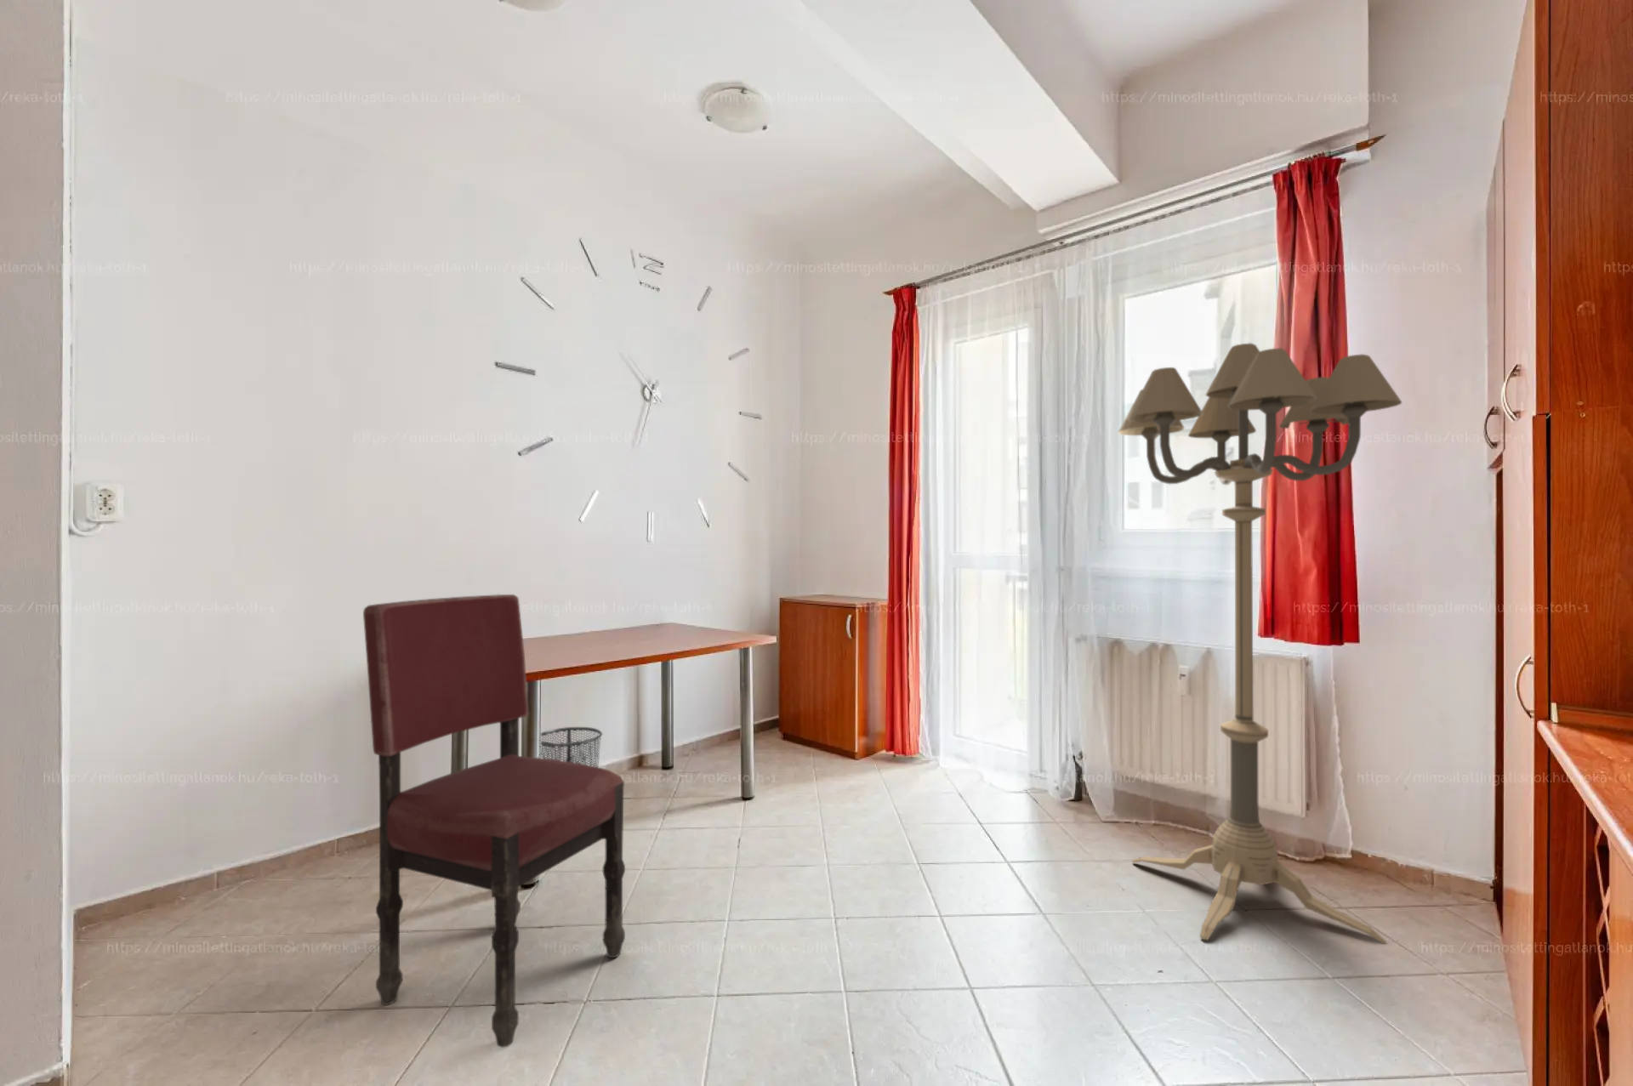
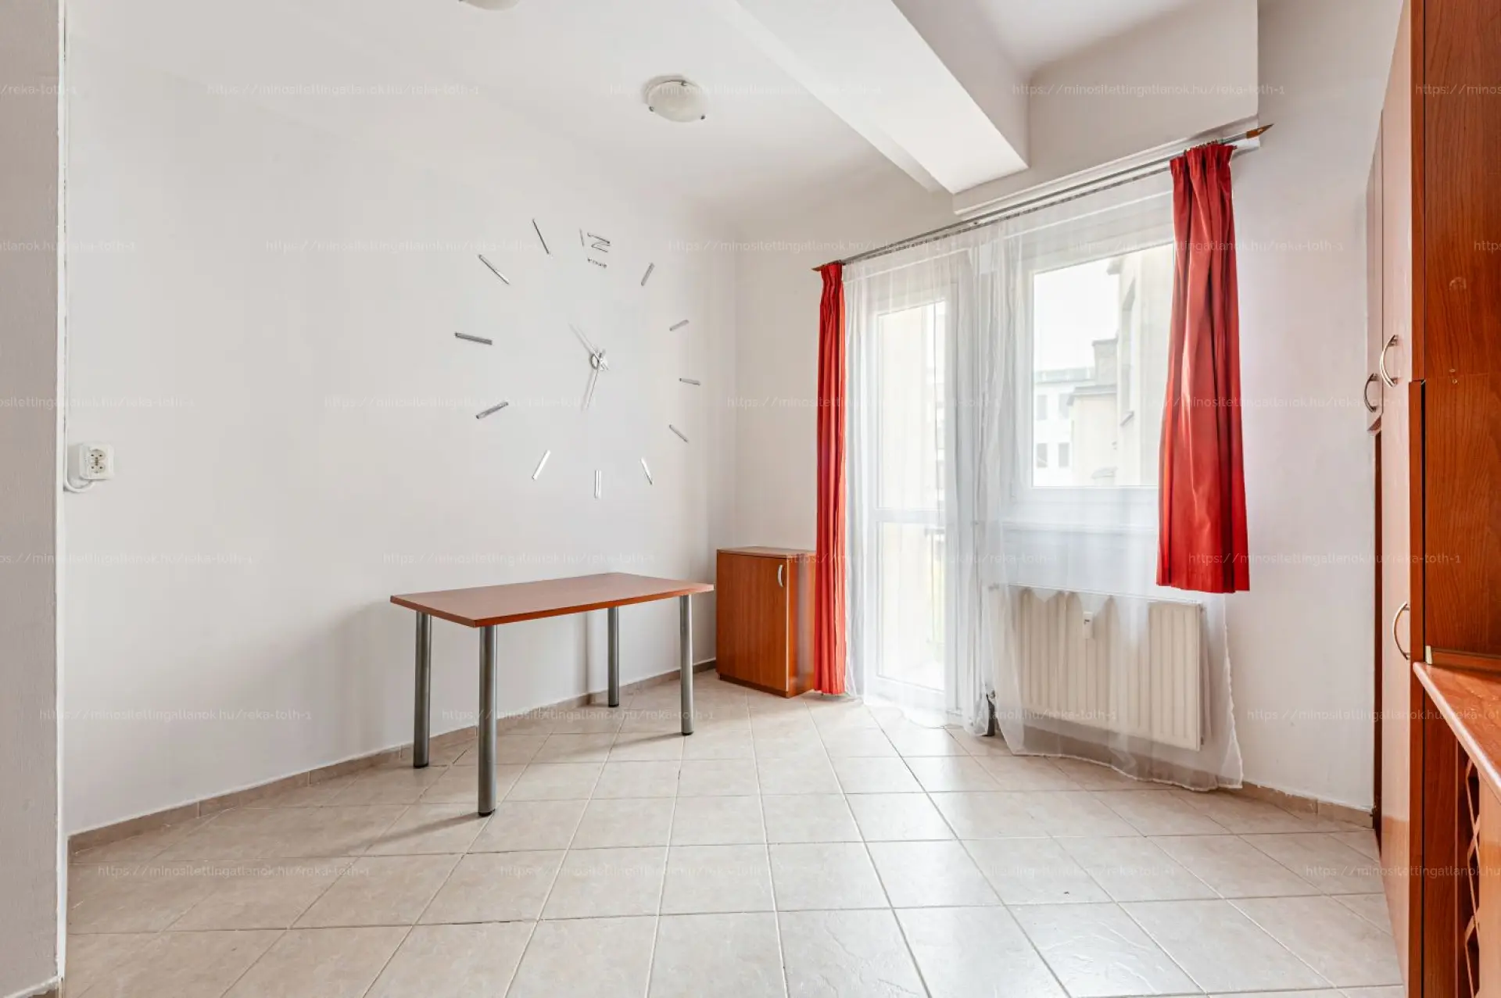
- floor lamp (1244, 621)
- waste bin (569, 761)
- dining chair (501, 788)
